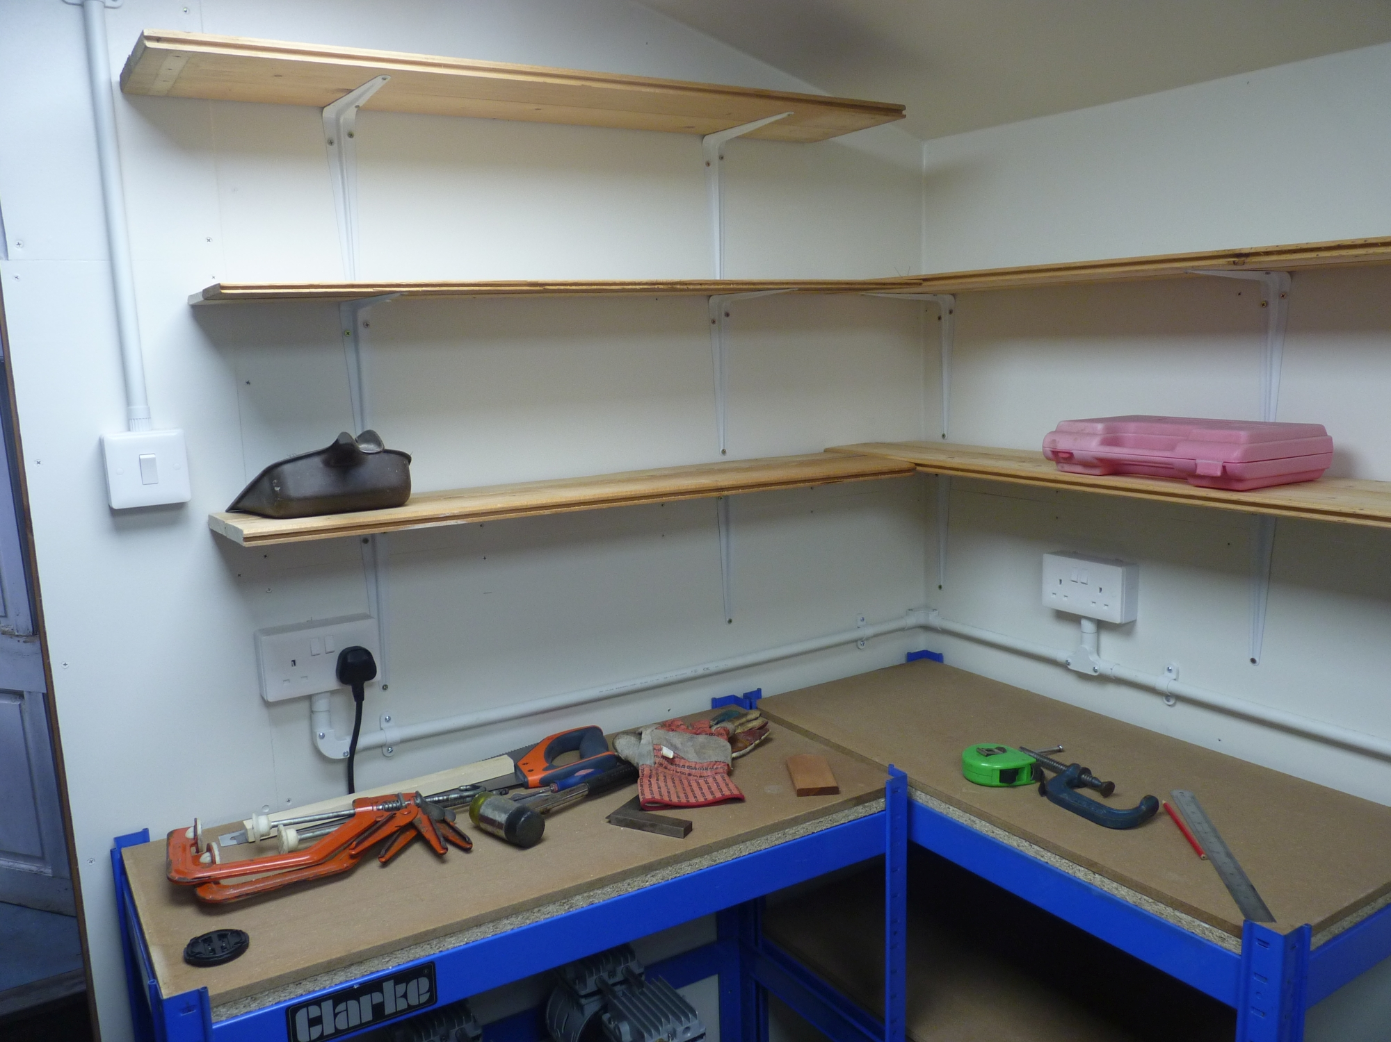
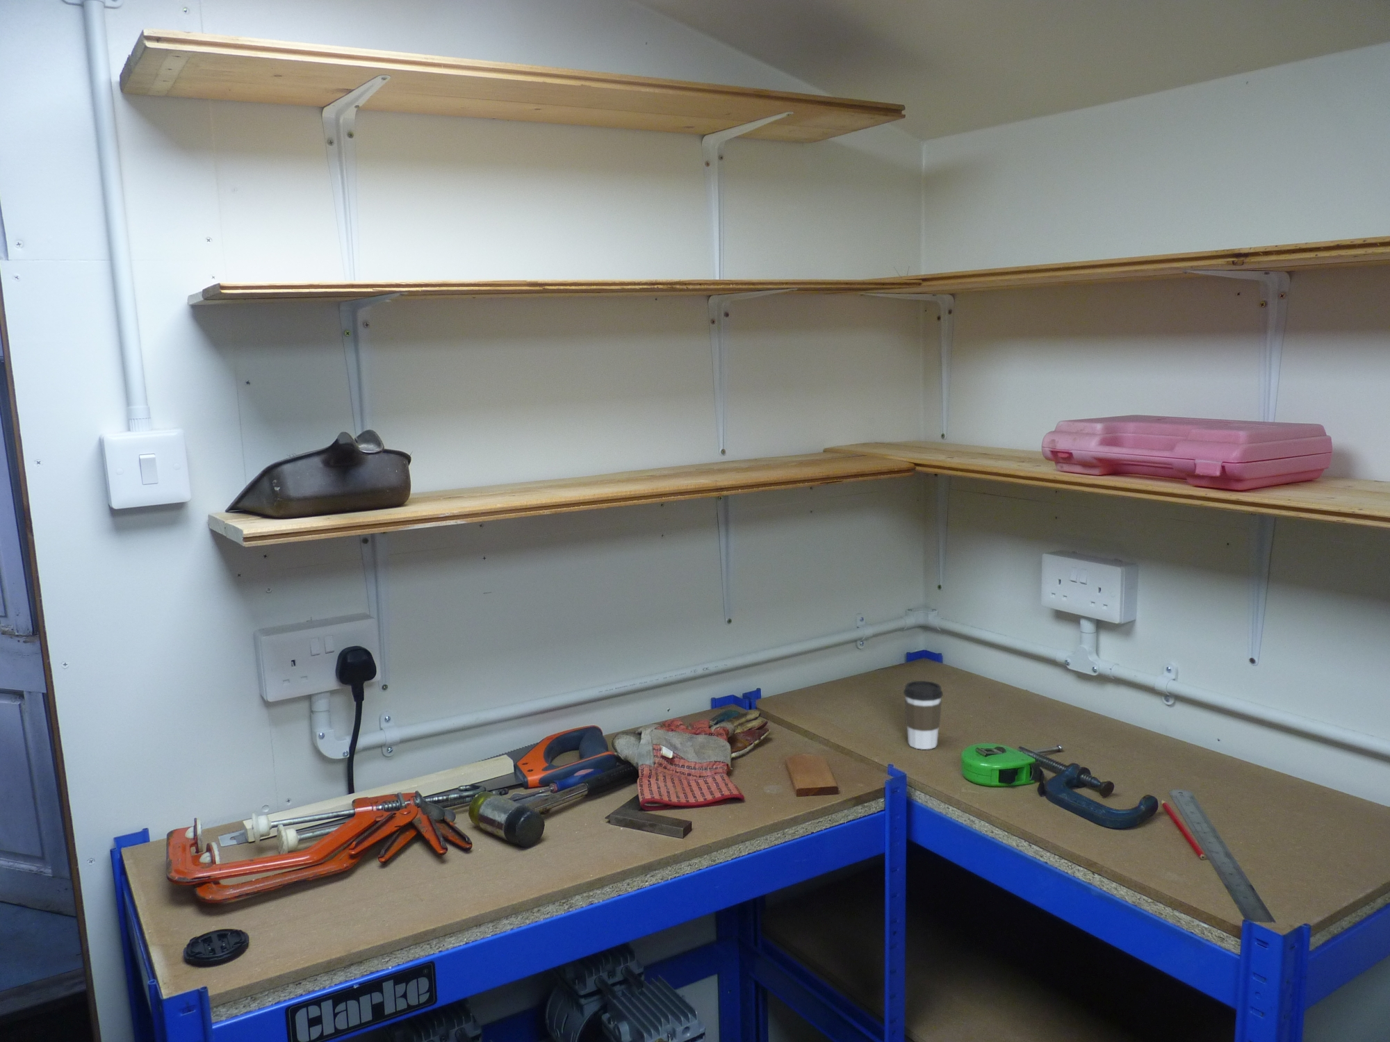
+ coffee cup (923, 715)
